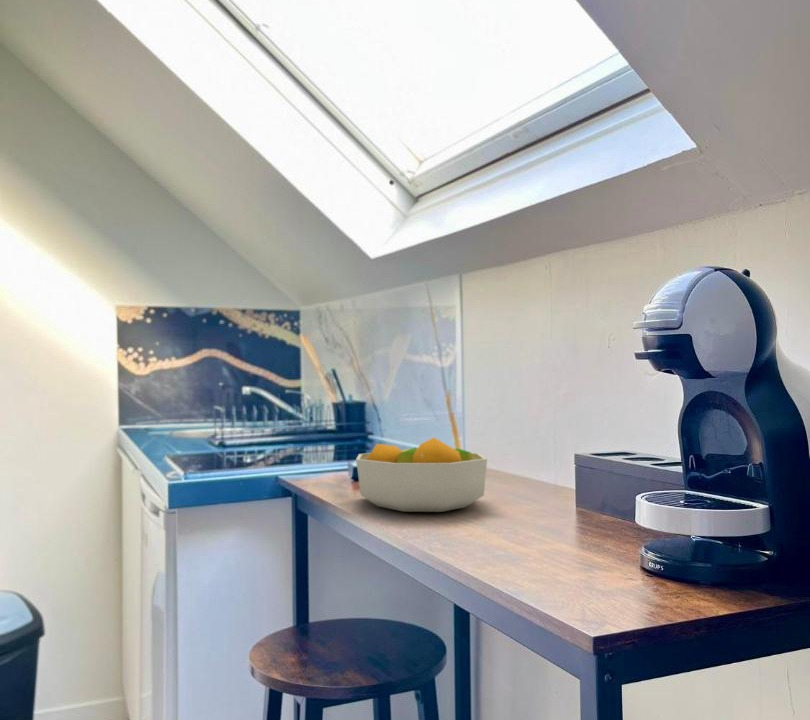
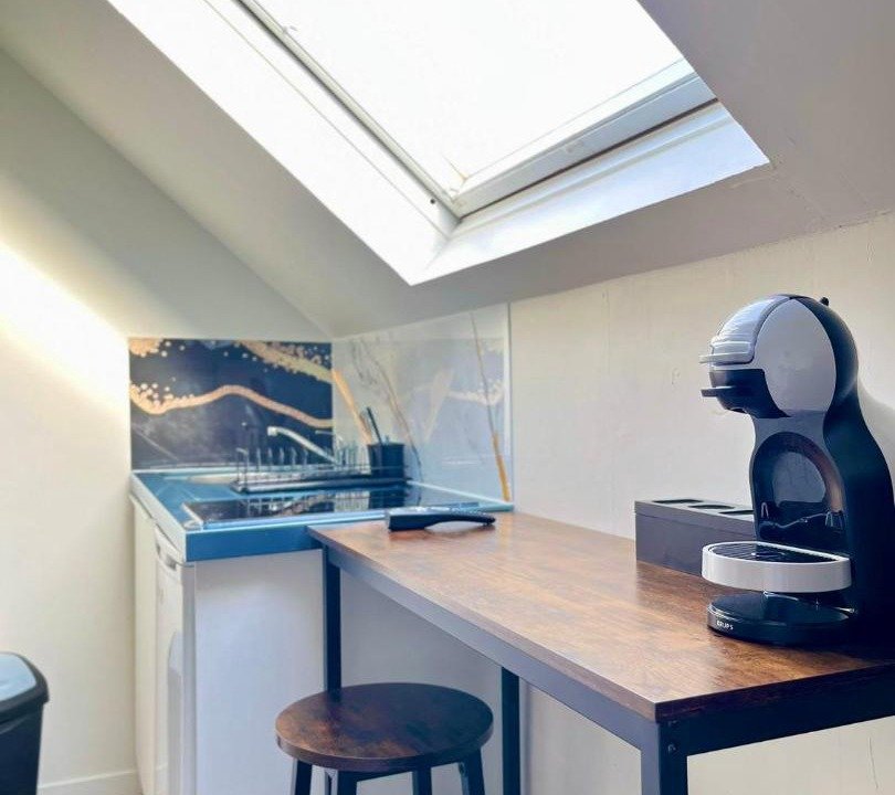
- fruit bowl (419, 469)
